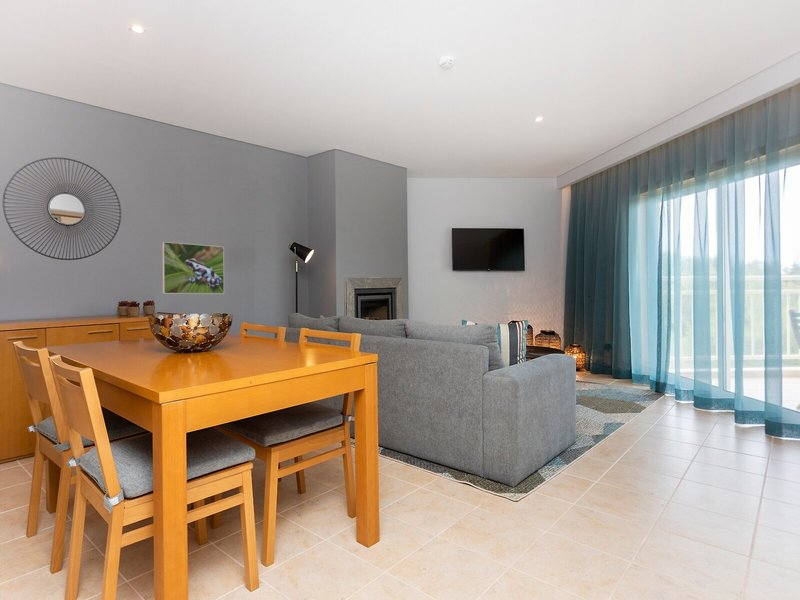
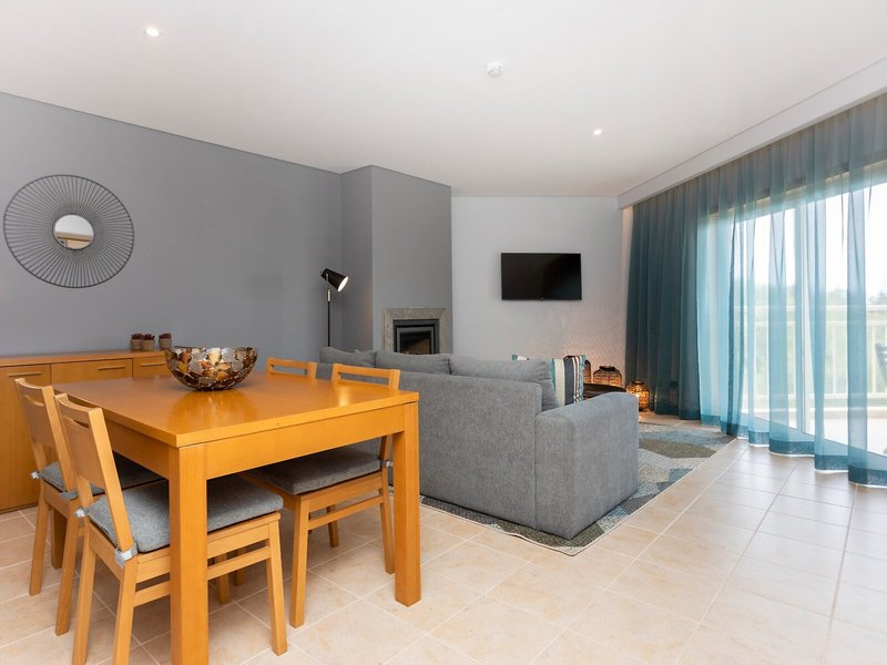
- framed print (194, 269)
